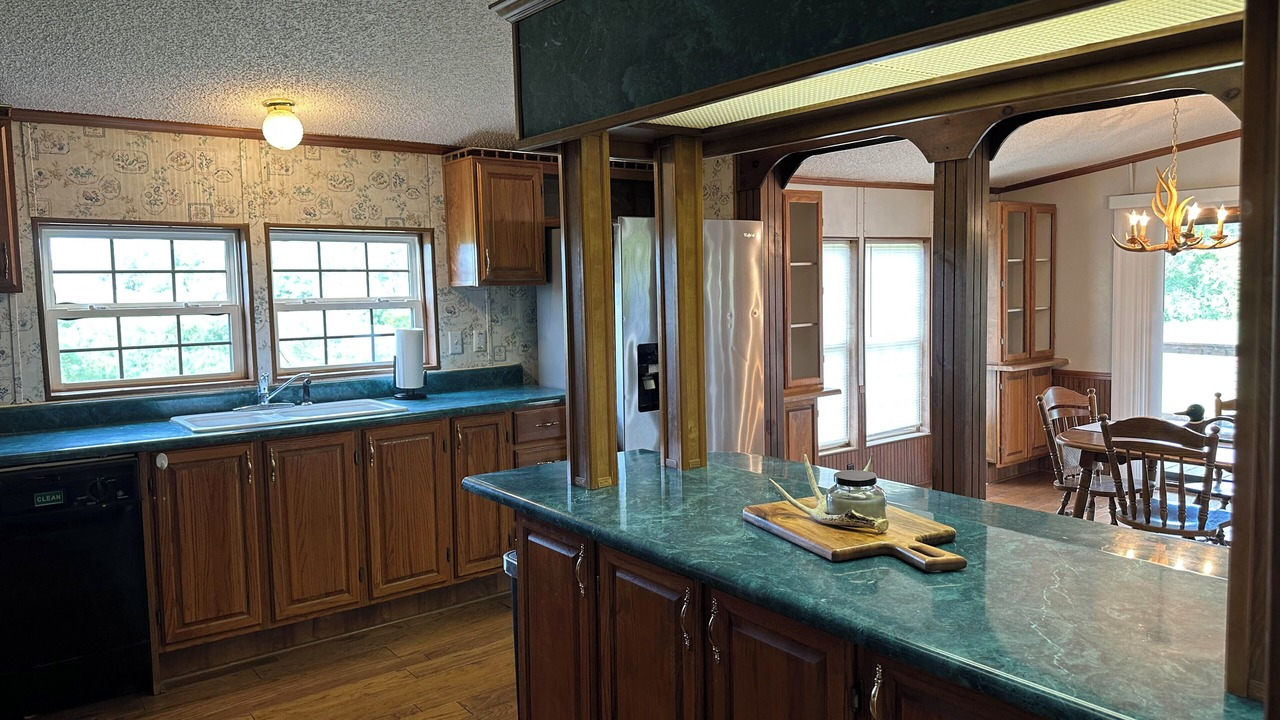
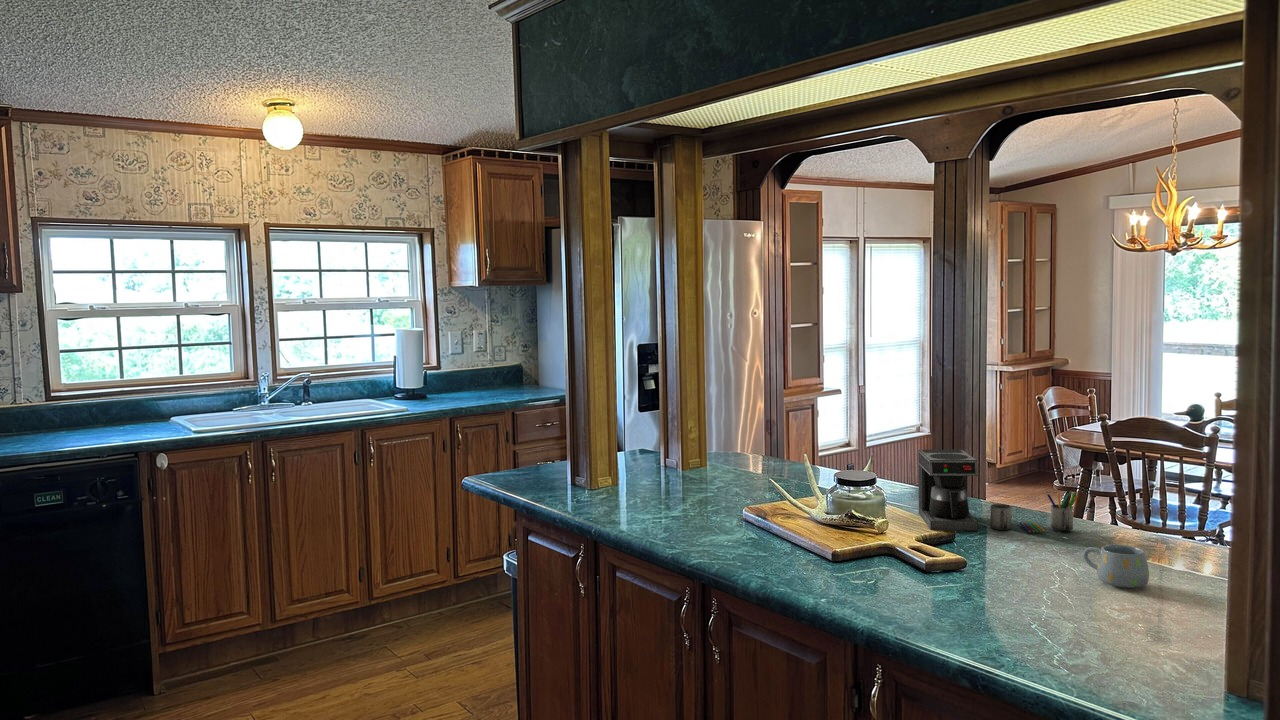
+ mug (1114, 565)
+ coffee maker (997, 504)
